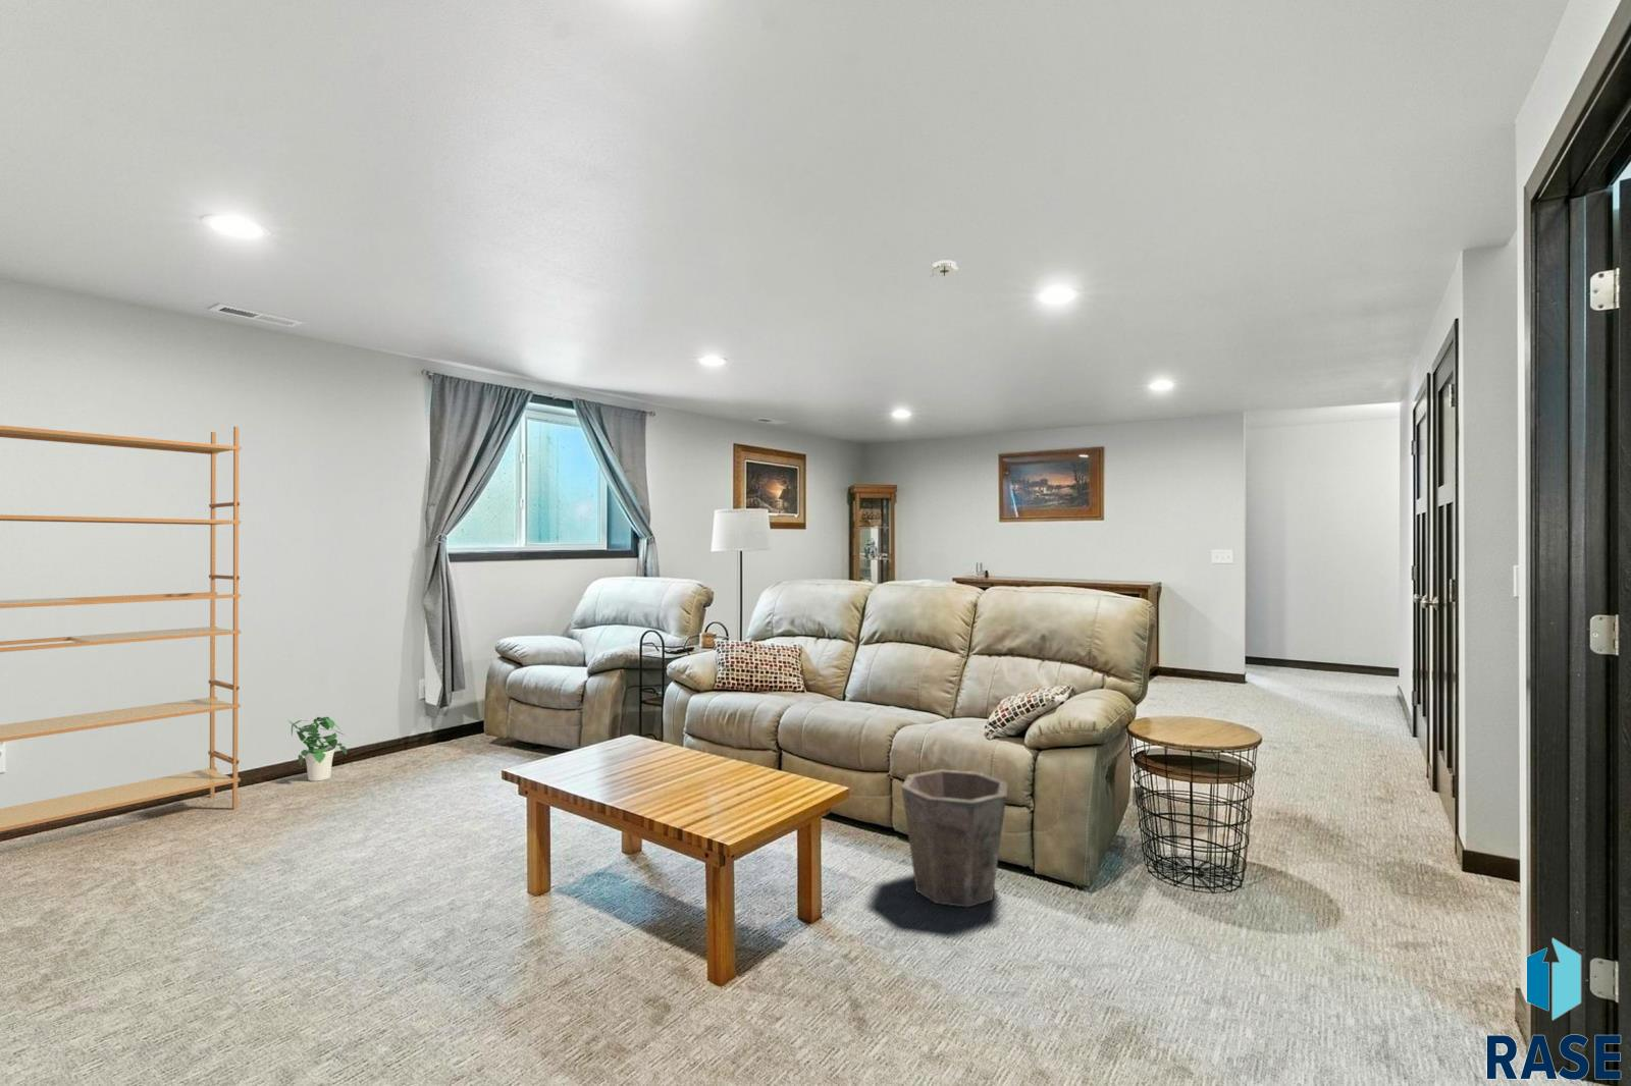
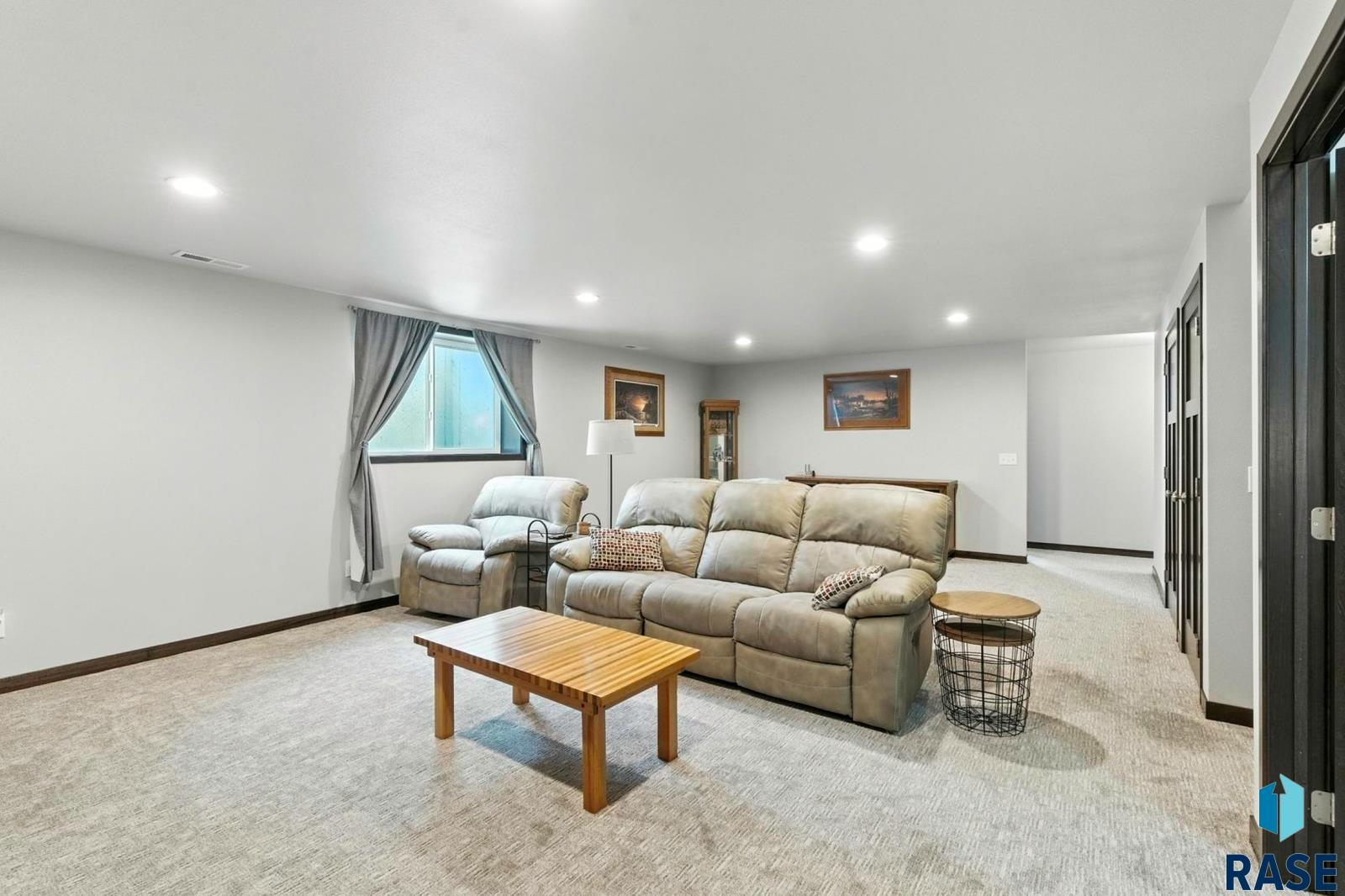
- smoke detector (943, 268)
- bookshelf (104, 634)
- waste bin (956, 836)
- potted plant (319, 747)
